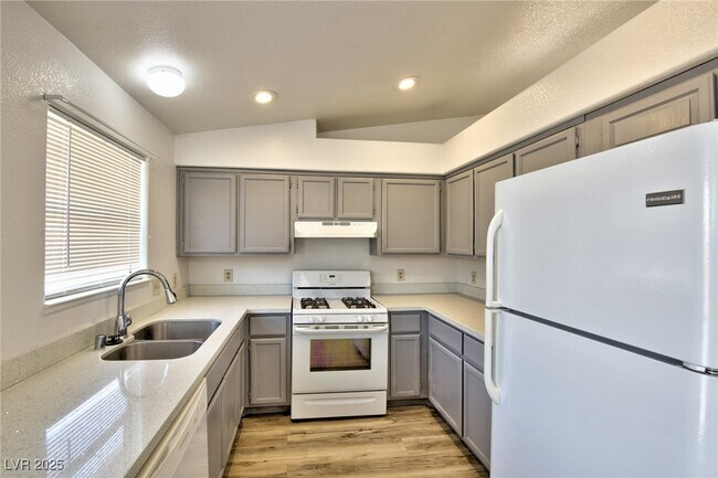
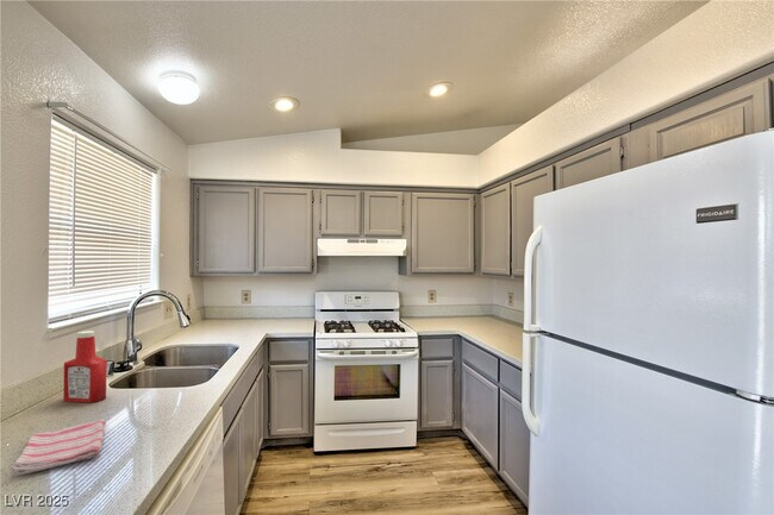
+ soap bottle (85, 365)
+ dish towel (64, 441)
